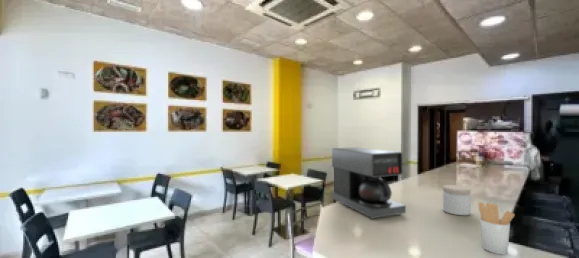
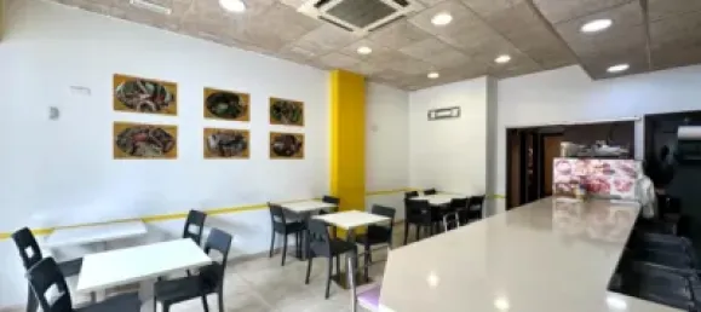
- utensil holder (492, 225)
- jar (456, 199)
- coffee maker (364, 178)
